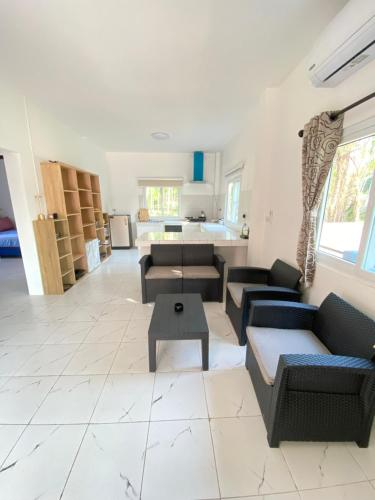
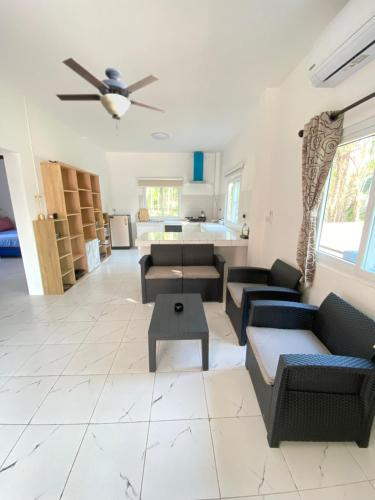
+ ceiling fan (115, 106)
